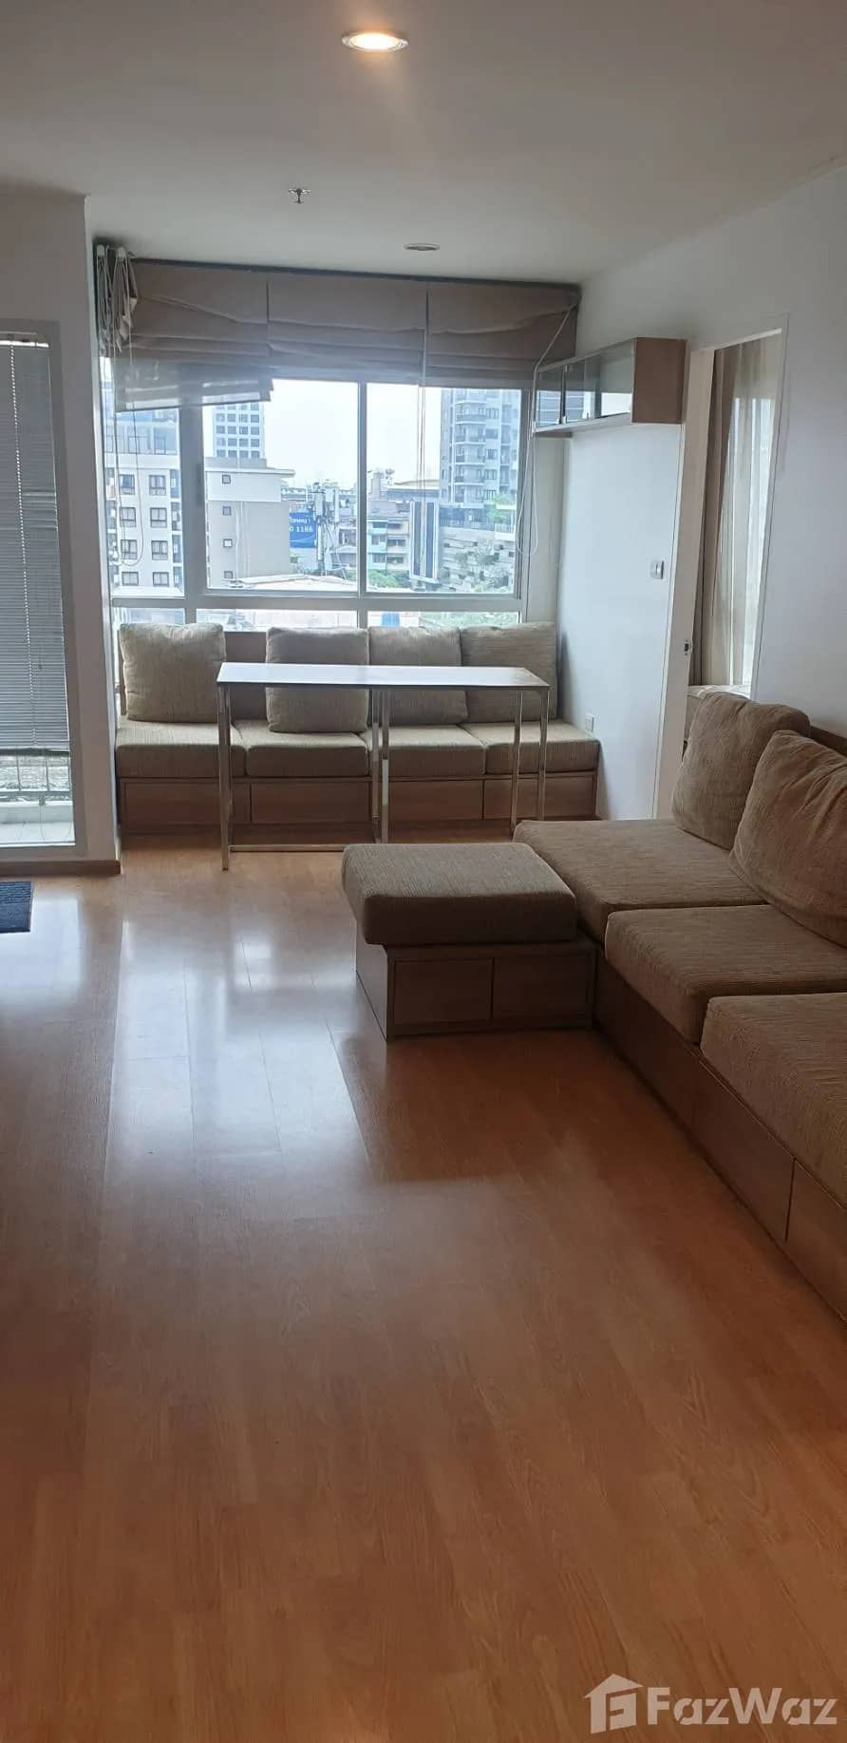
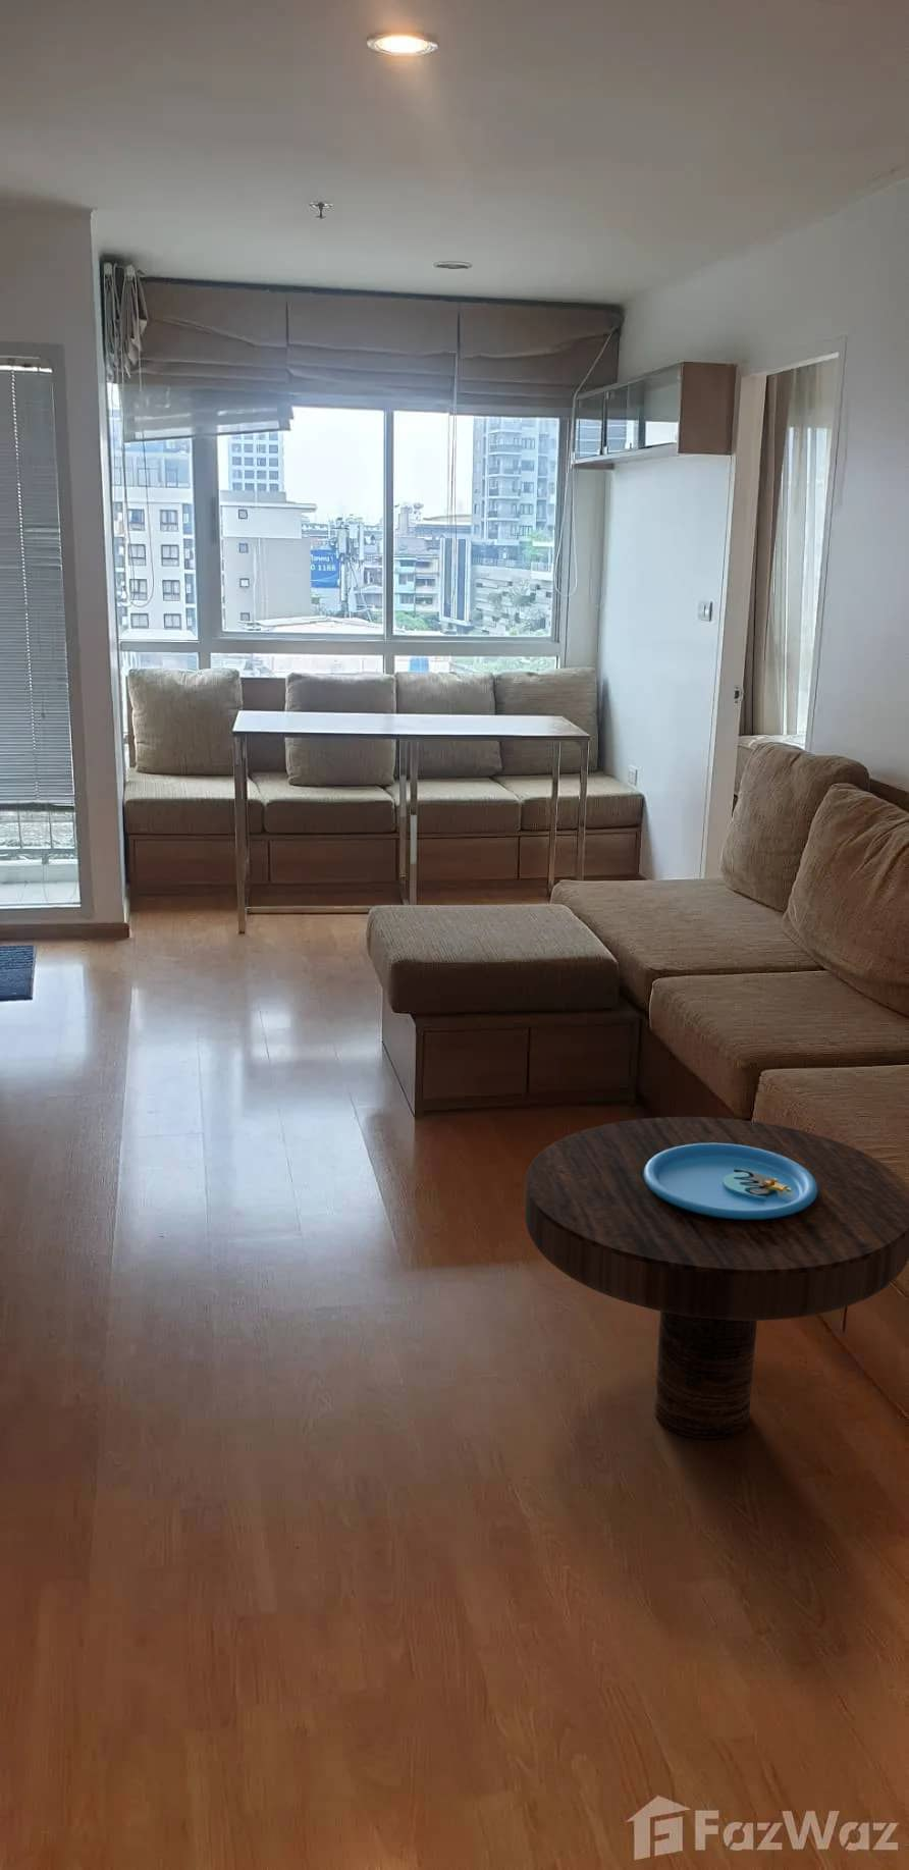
+ side table (710, 1295)
